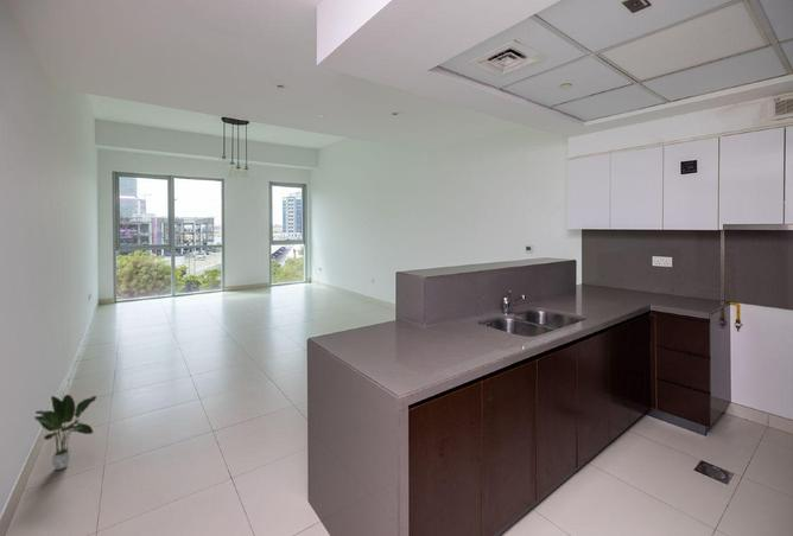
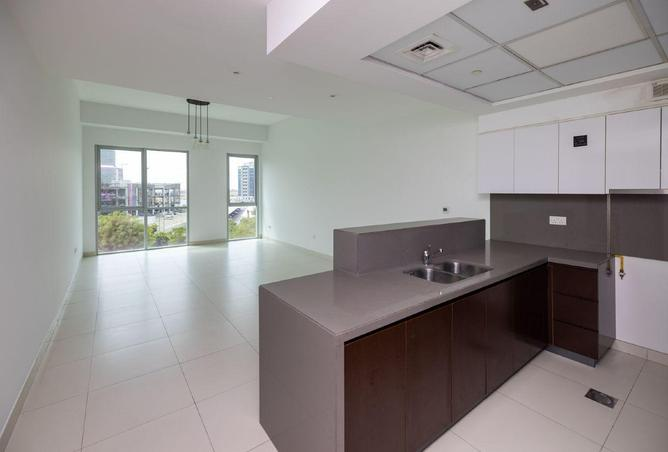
- potted plant (66, 429)
